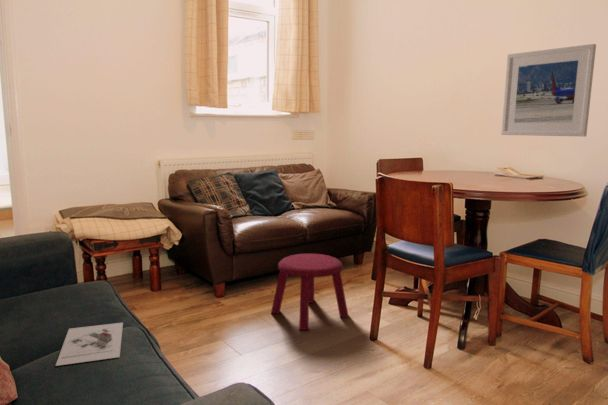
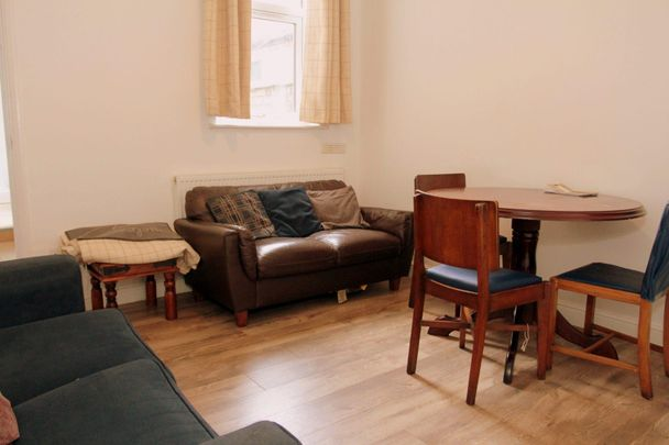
- stool (309, 287)
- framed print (544, 93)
- architectural model (92, 338)
